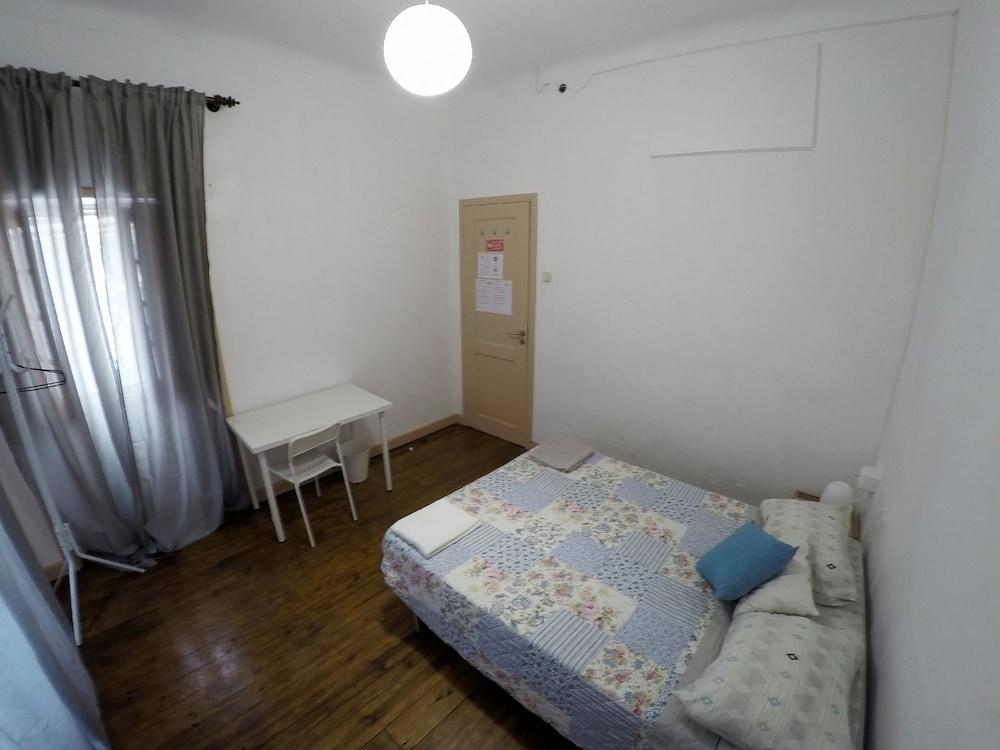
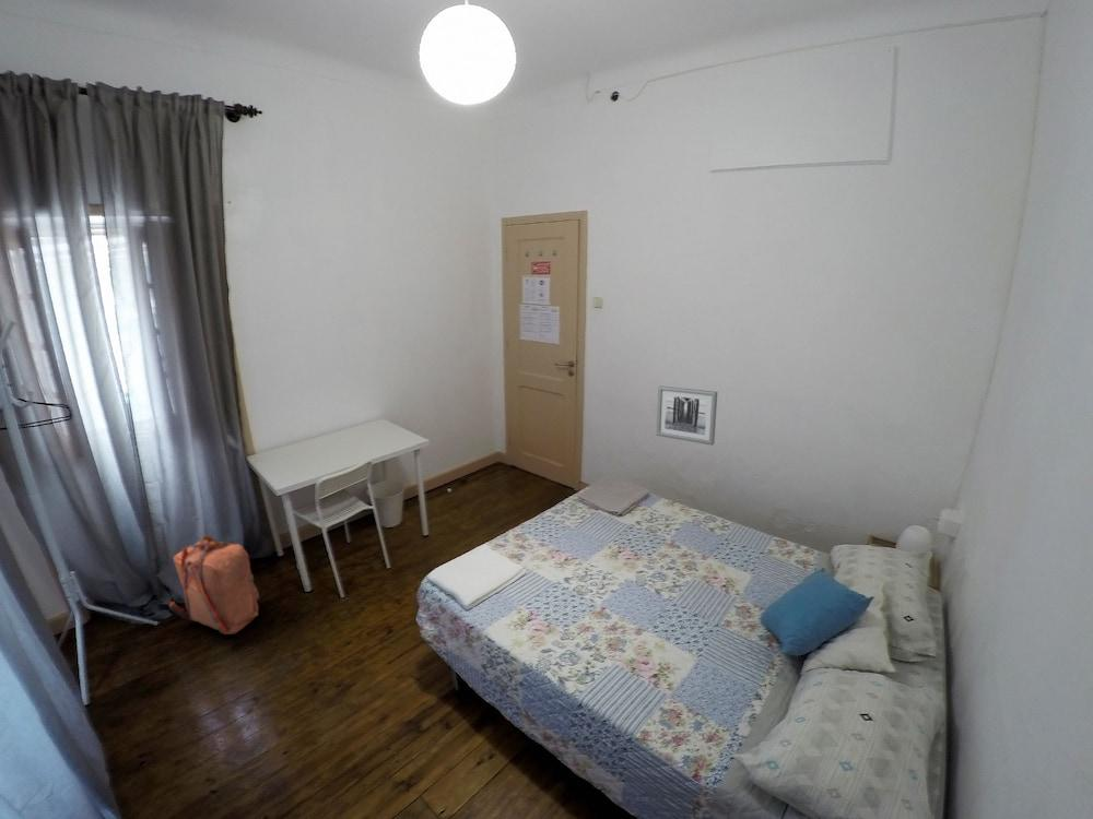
+ backpack (214, 583)
+ wall art (685, 414)
